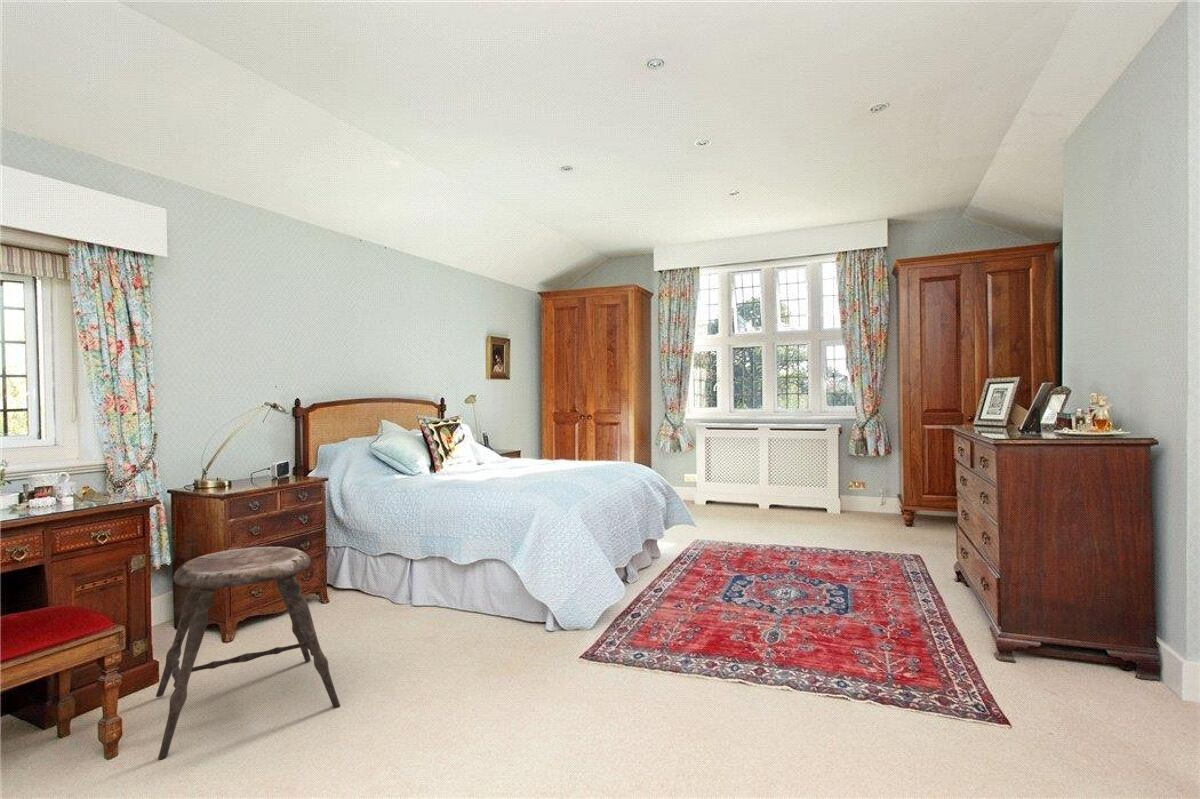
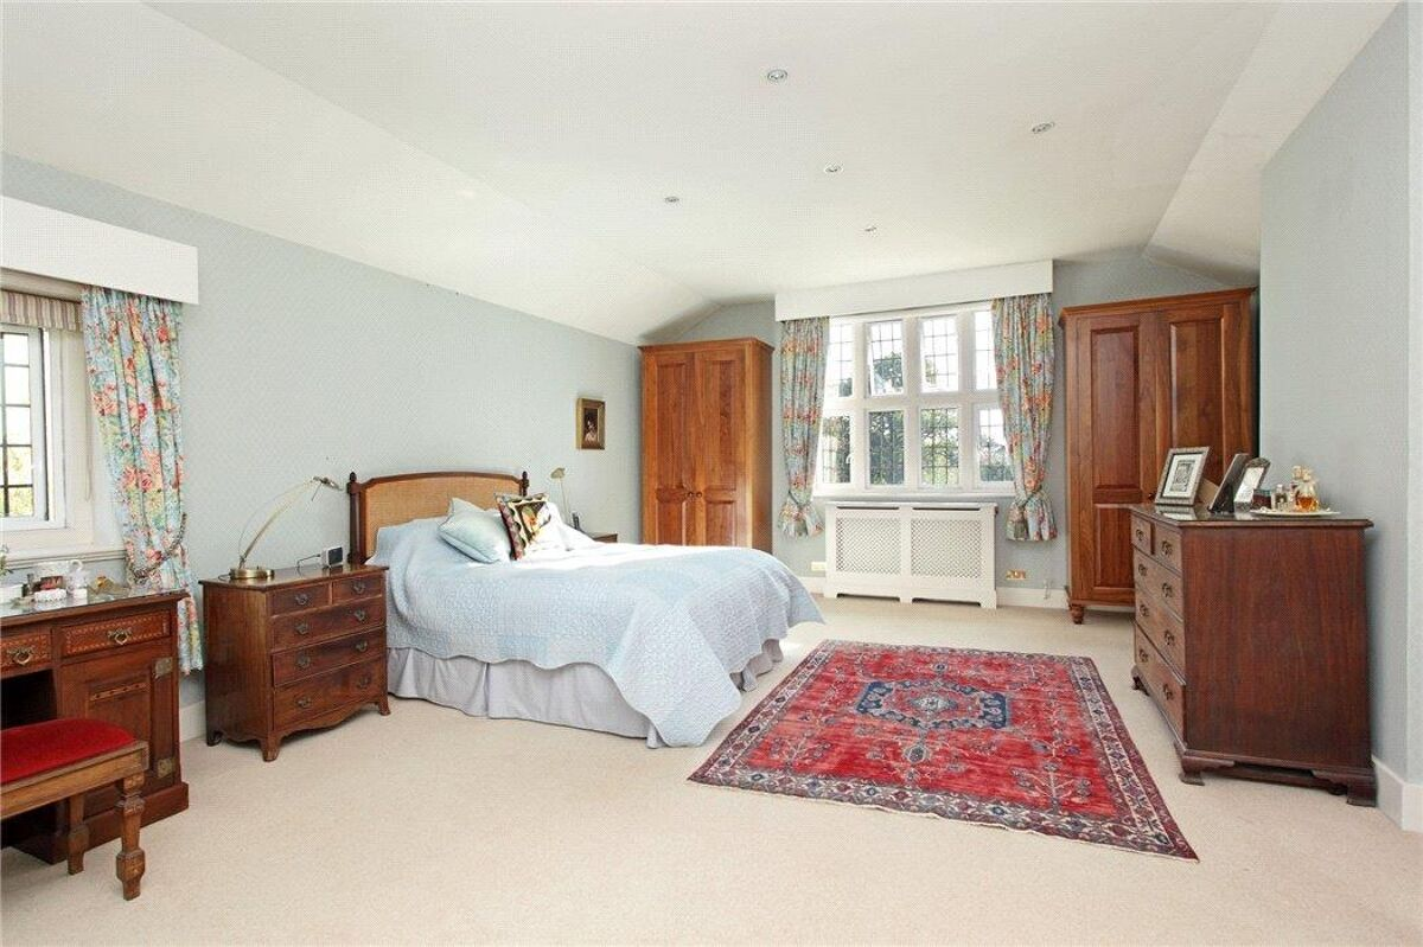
- stool (246, 653)
